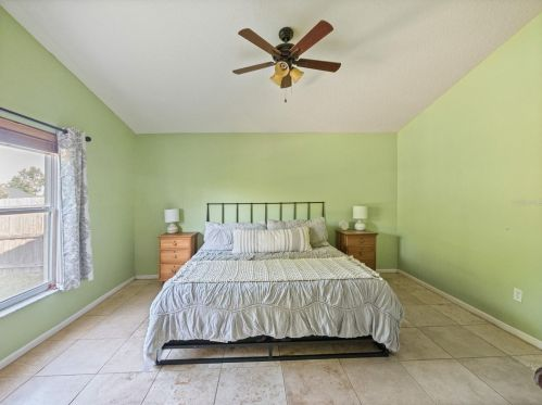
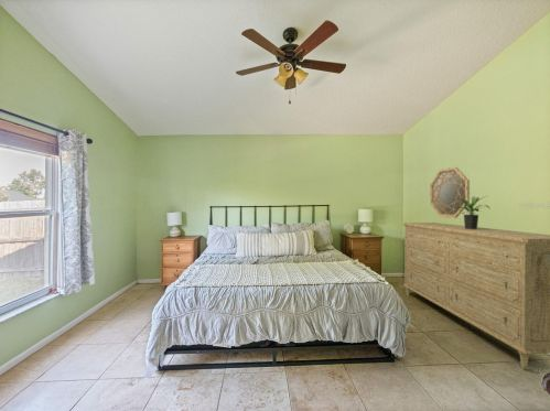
+ dresser (465, 274)
+ potted plant (471, 212)
+ home mirror (447, 193)
